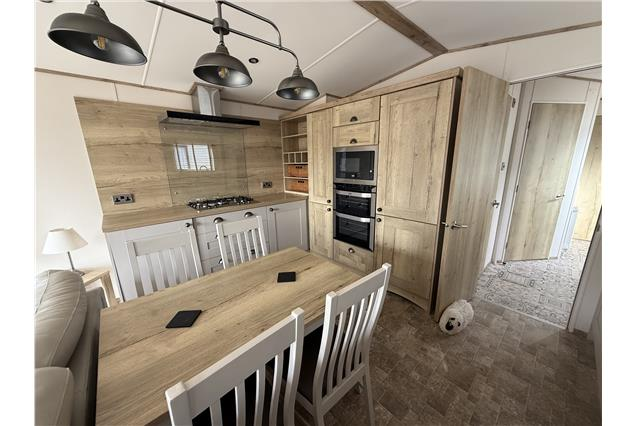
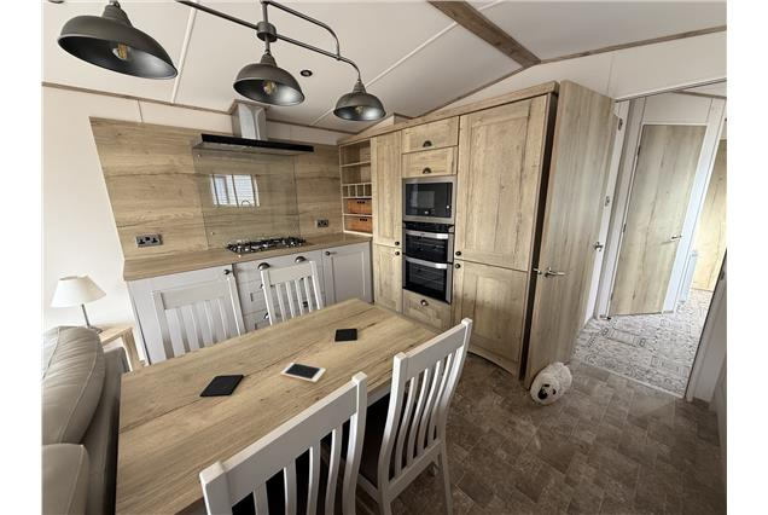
+ cell phone (303, 371)
